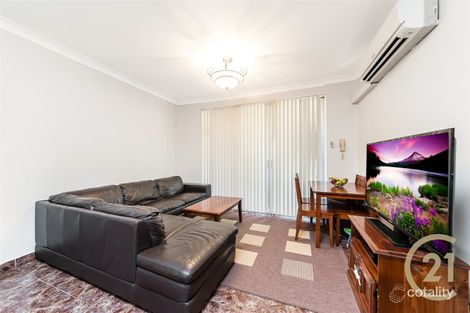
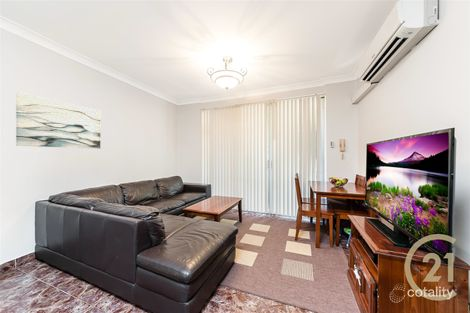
+ wall art (65, 125)
